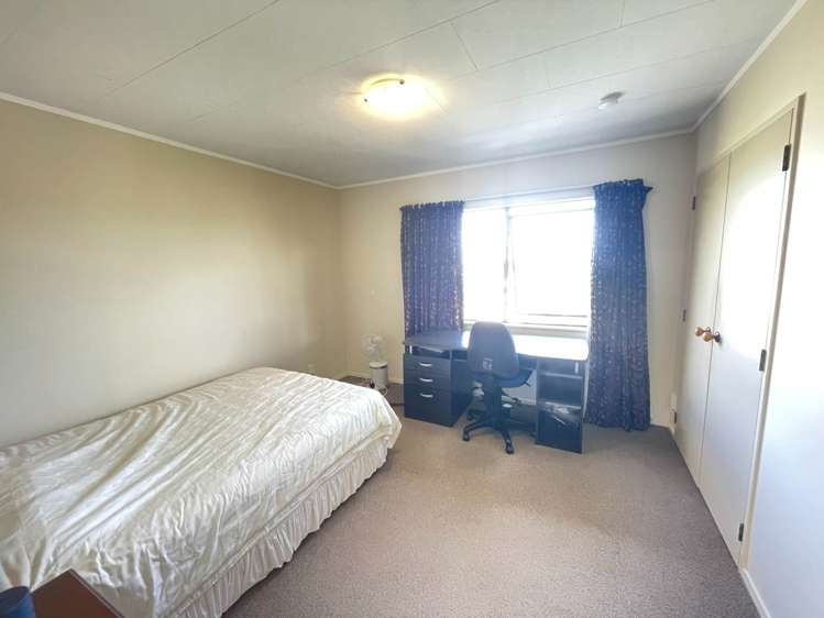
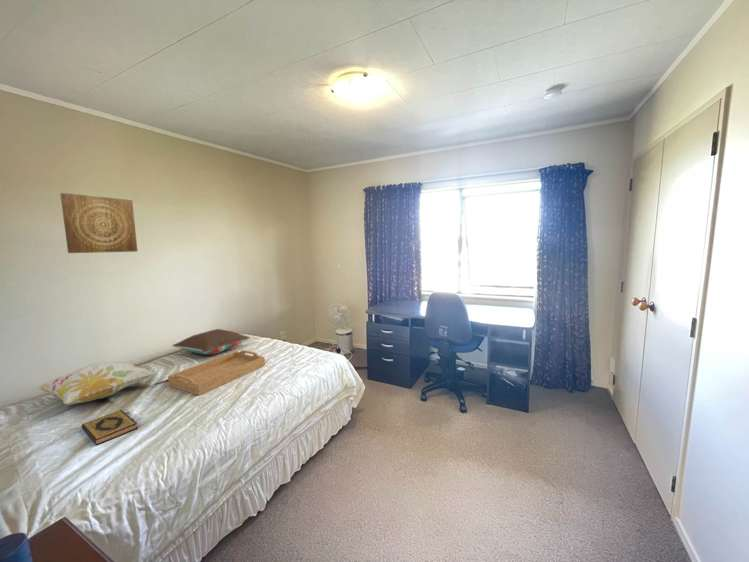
+ decorative pillow (98, 380)
+ wall art (102, 224)
+ serving tray (220, 368)
+ hardback book (109, 426)
+ pillow (212, 341)
